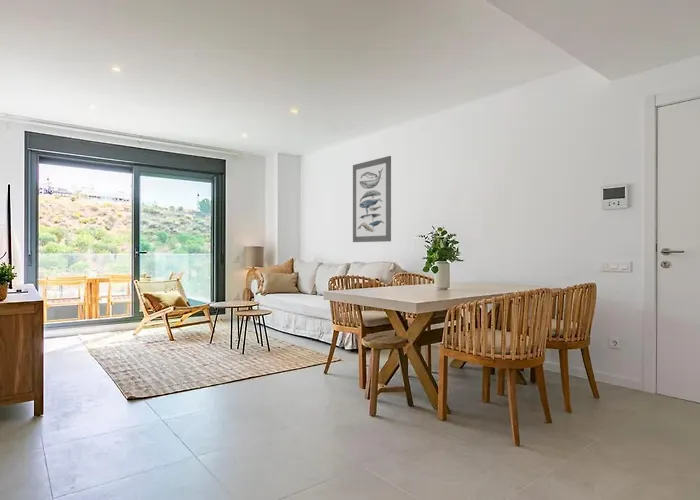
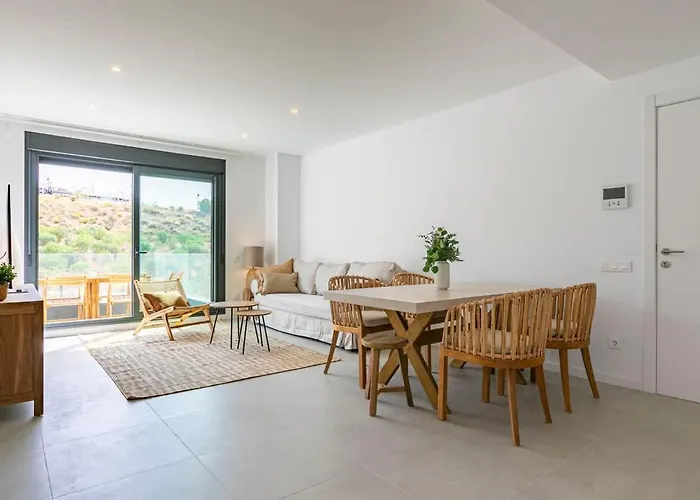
- wall art (370, 201)
